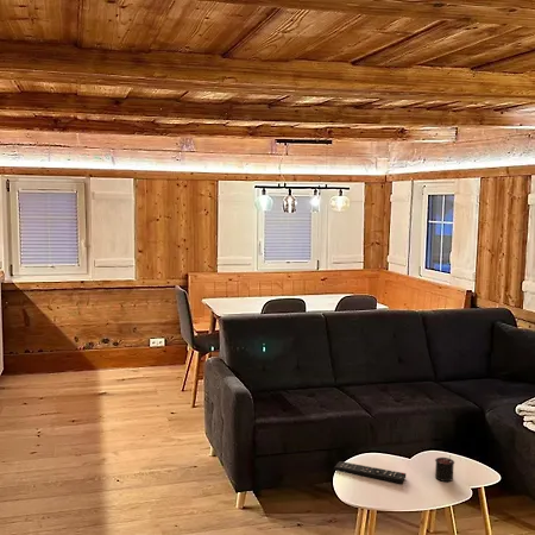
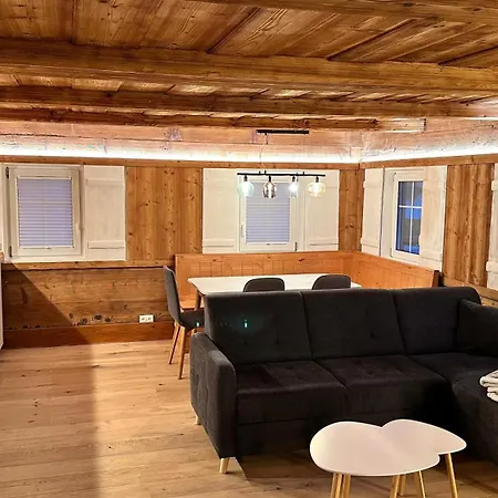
- remote control (370, 471)
- candle (445, 465)
